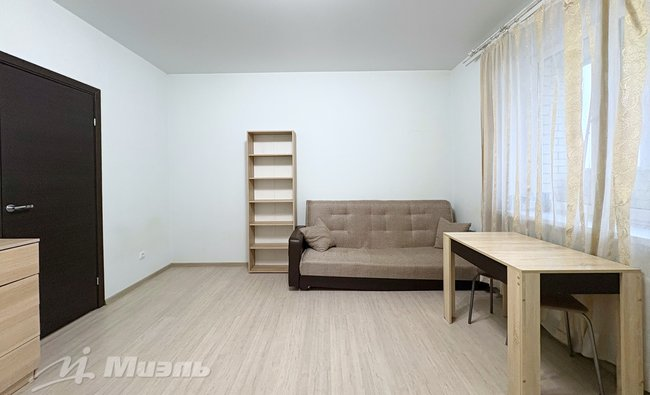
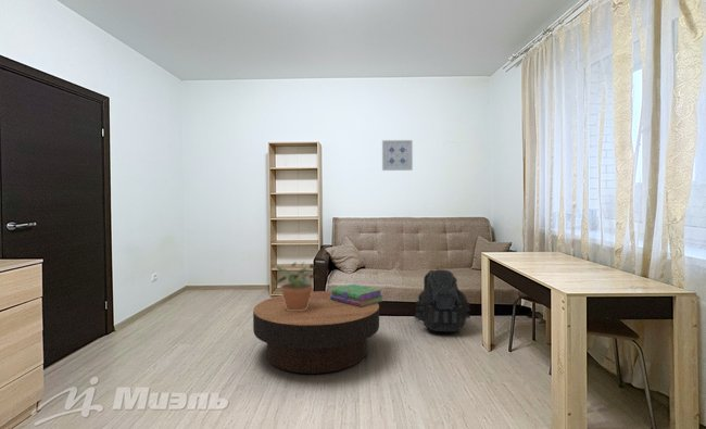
+ potted plant (294, 286)
+ wall art (396, 155)
+ coffee table (317, 328)
+ stack of books (356, 294)
+ backpack (441, 299)
